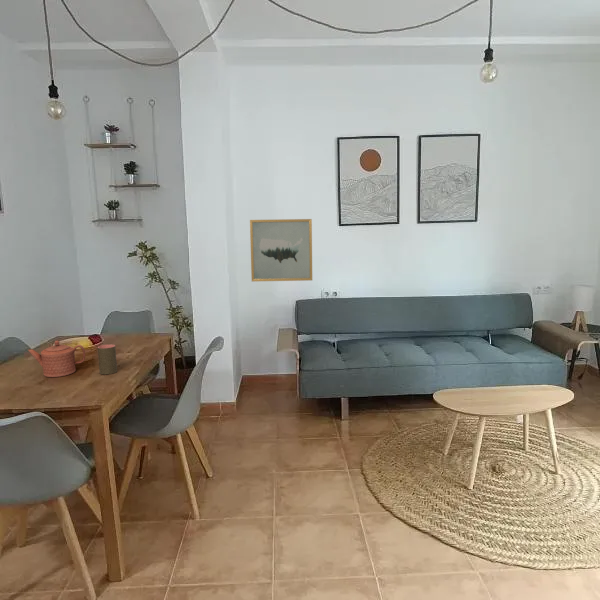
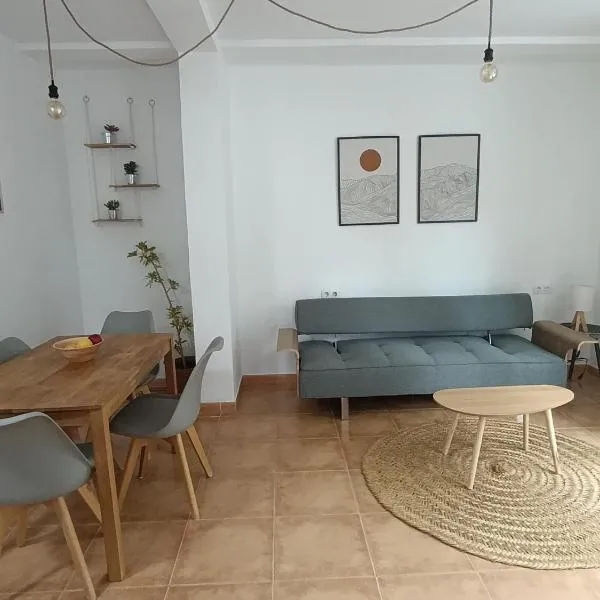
- cup (107, 359)
- teapot (58, 356)
- wall art (281, 250)
